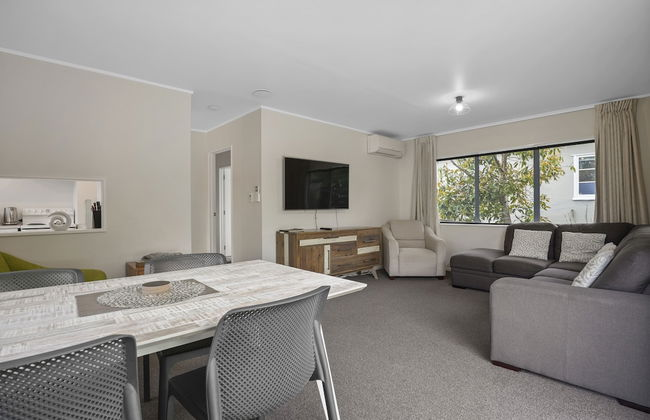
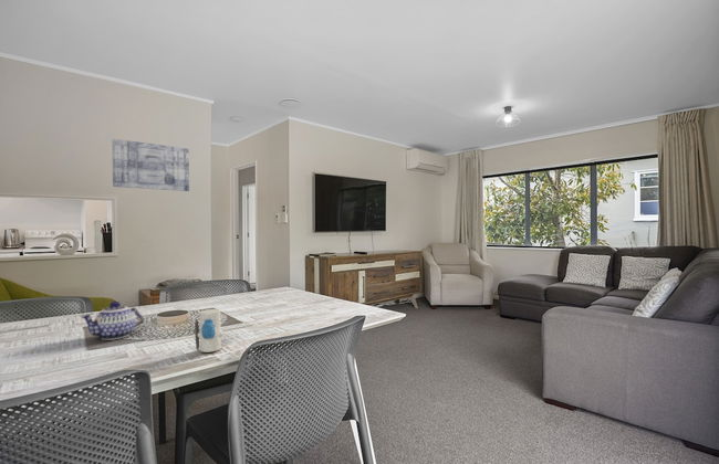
+ wall art (153, 166)
+ toy (208, 331)
+ teapot (114, 318)
